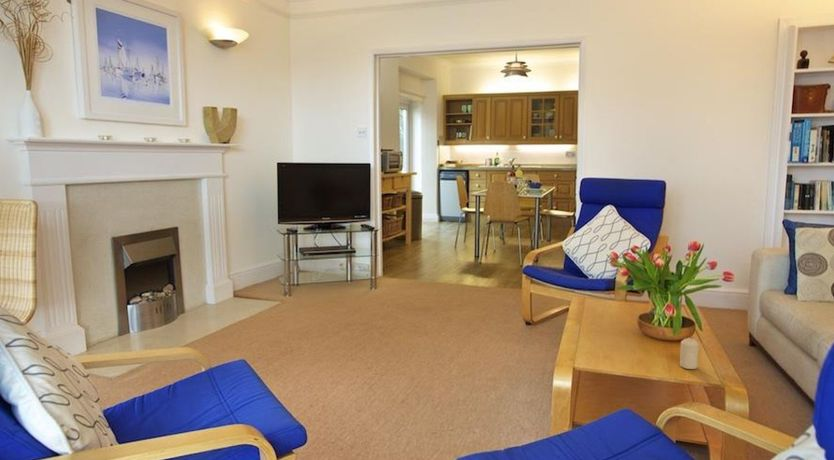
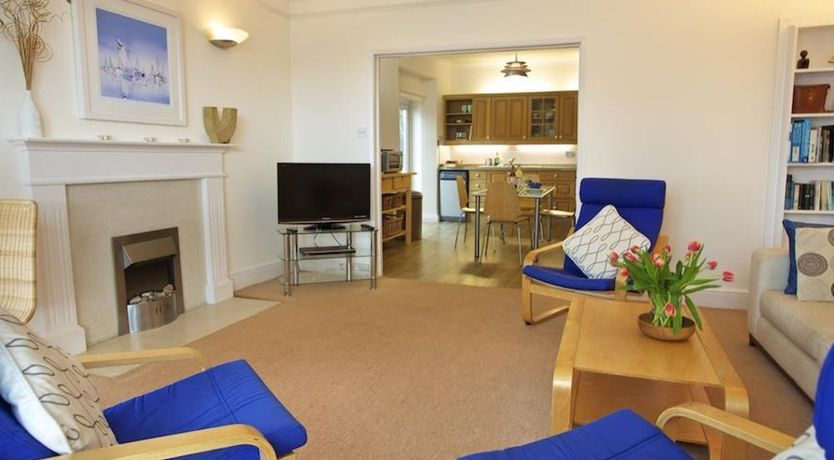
- candle (689, 352)
